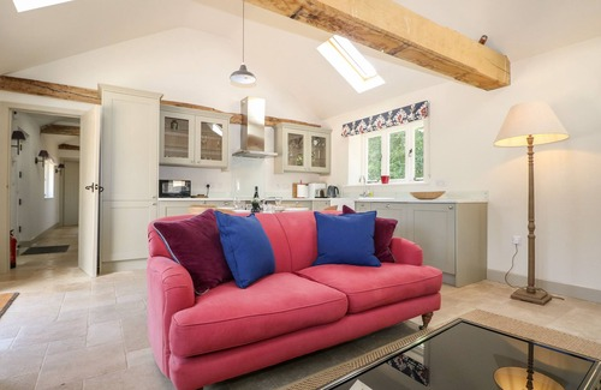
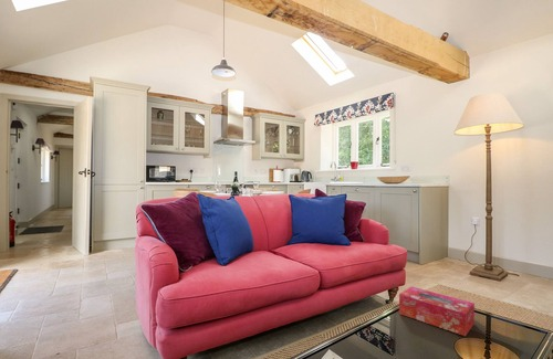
+ tissue box (435, 308)
